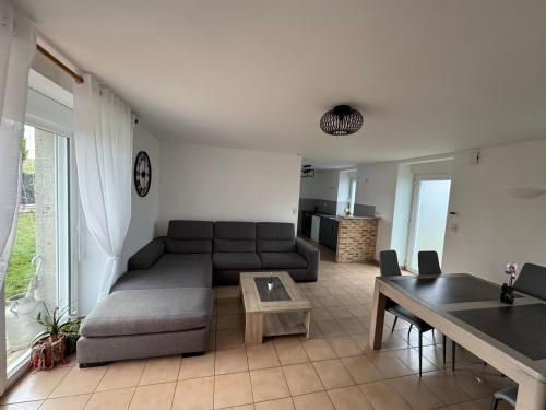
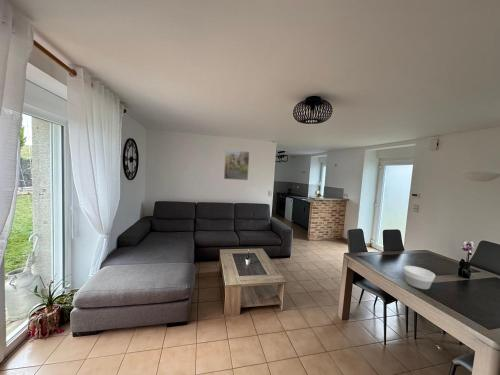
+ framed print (236, 165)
+ bowl (418, 277)
